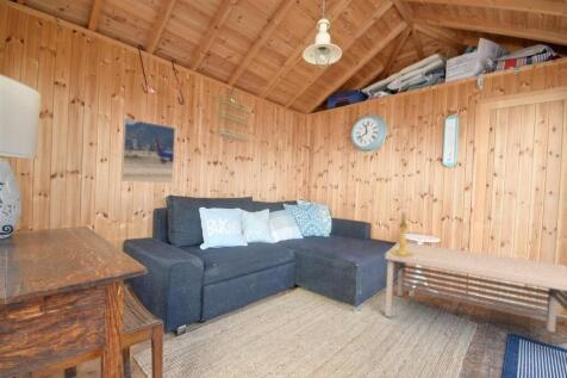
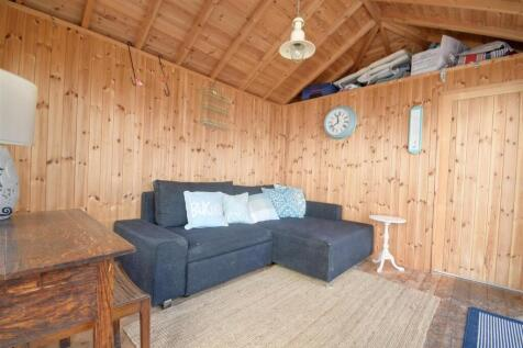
- candle holder (403, 231)
- coffee table (471, 291)
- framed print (149, 153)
